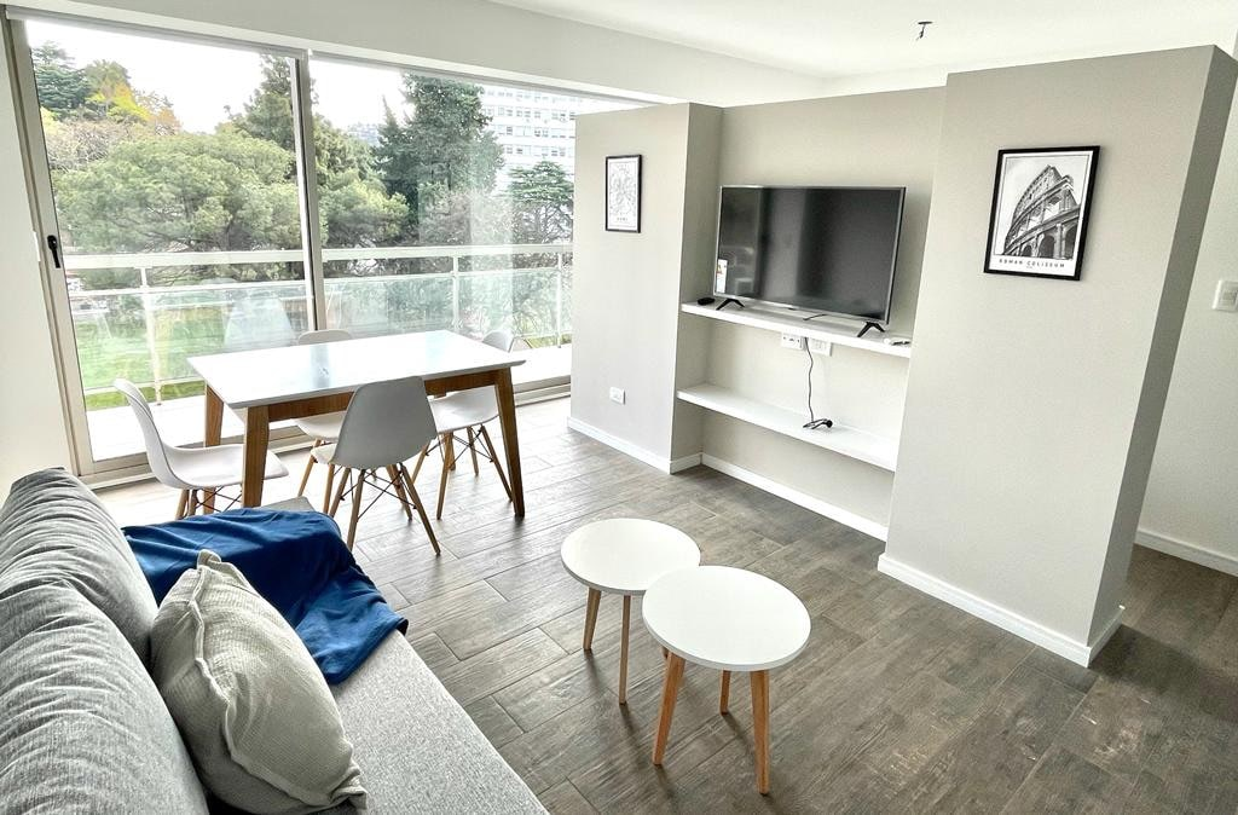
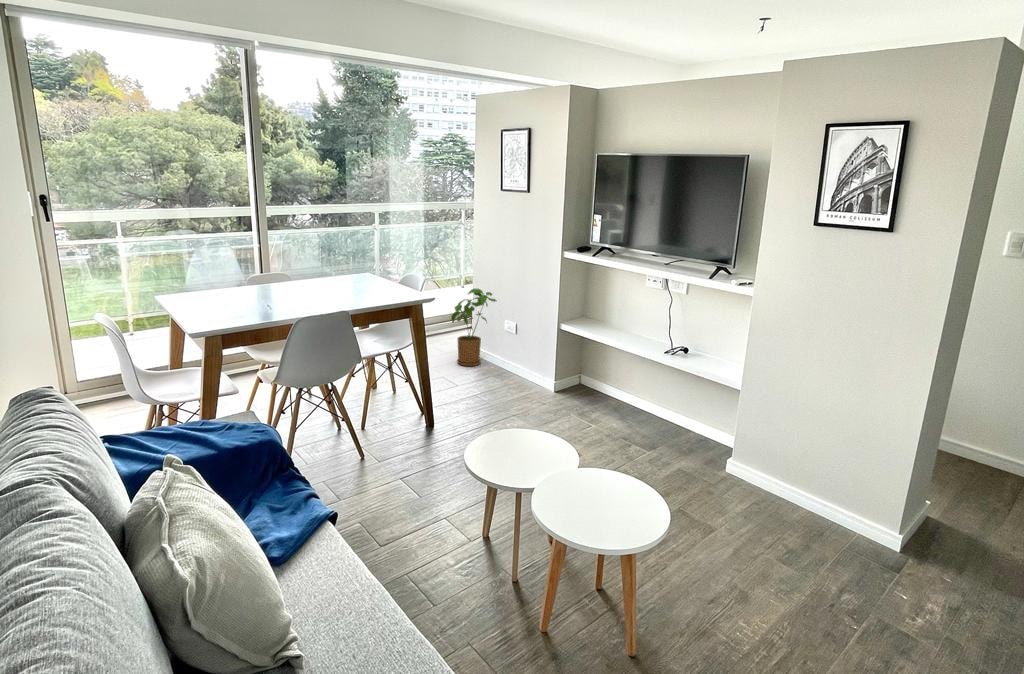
+ house plant (469, 327)
